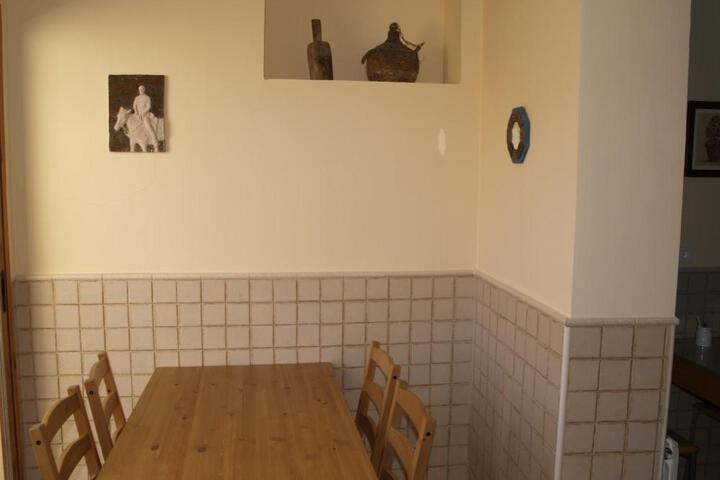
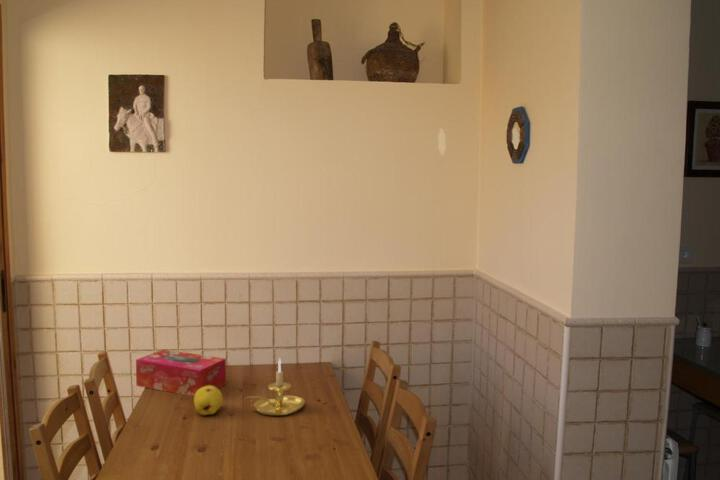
+ tissue box (181, 372)
+ fruit (208, 398)
+ candle holder (275, 384)
